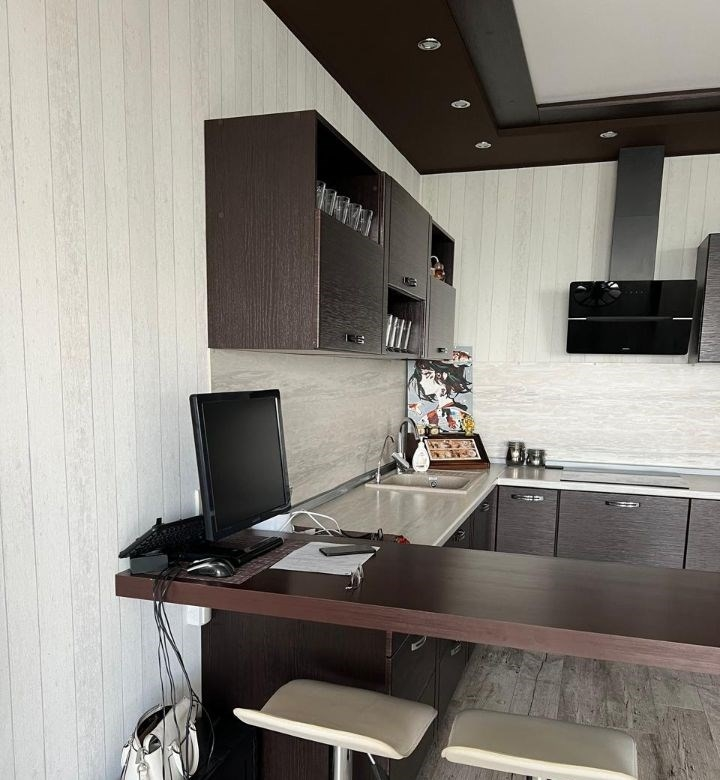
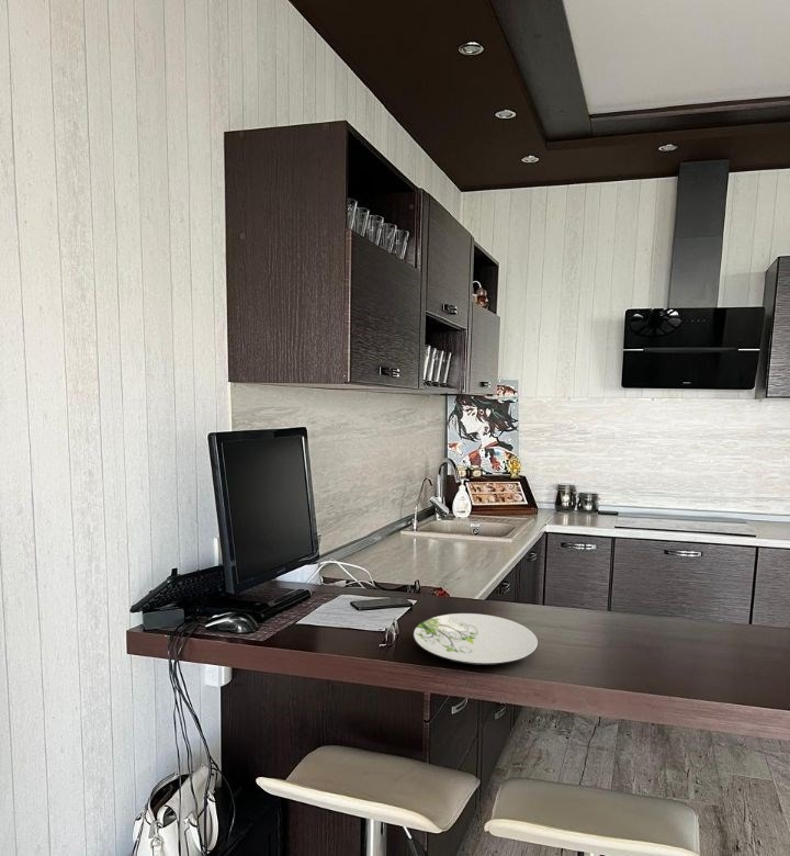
+ plate (474, 643)
